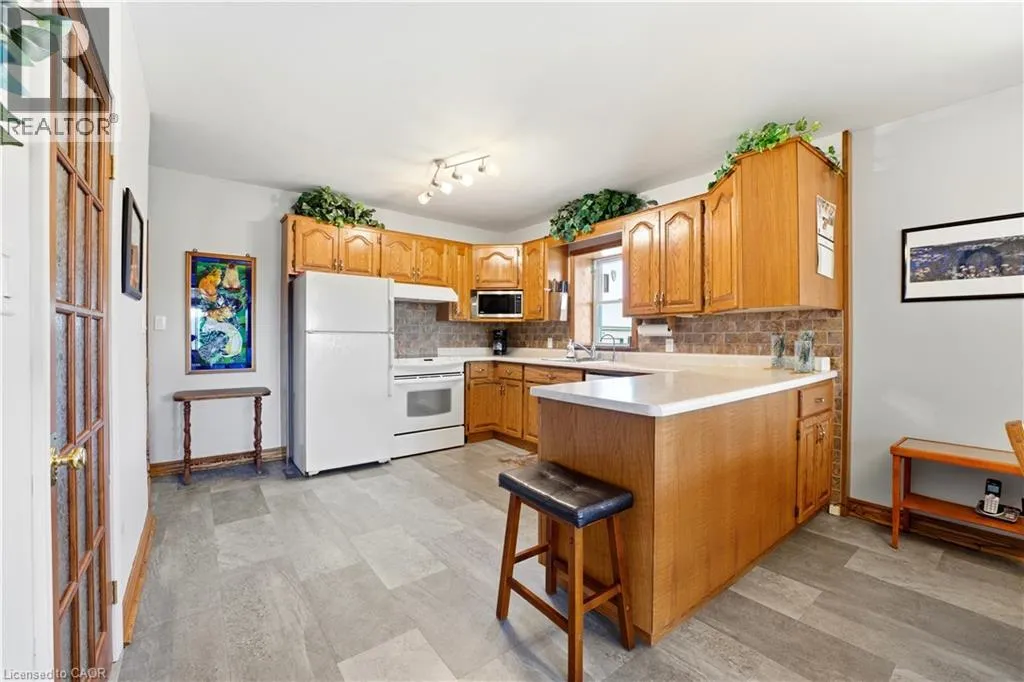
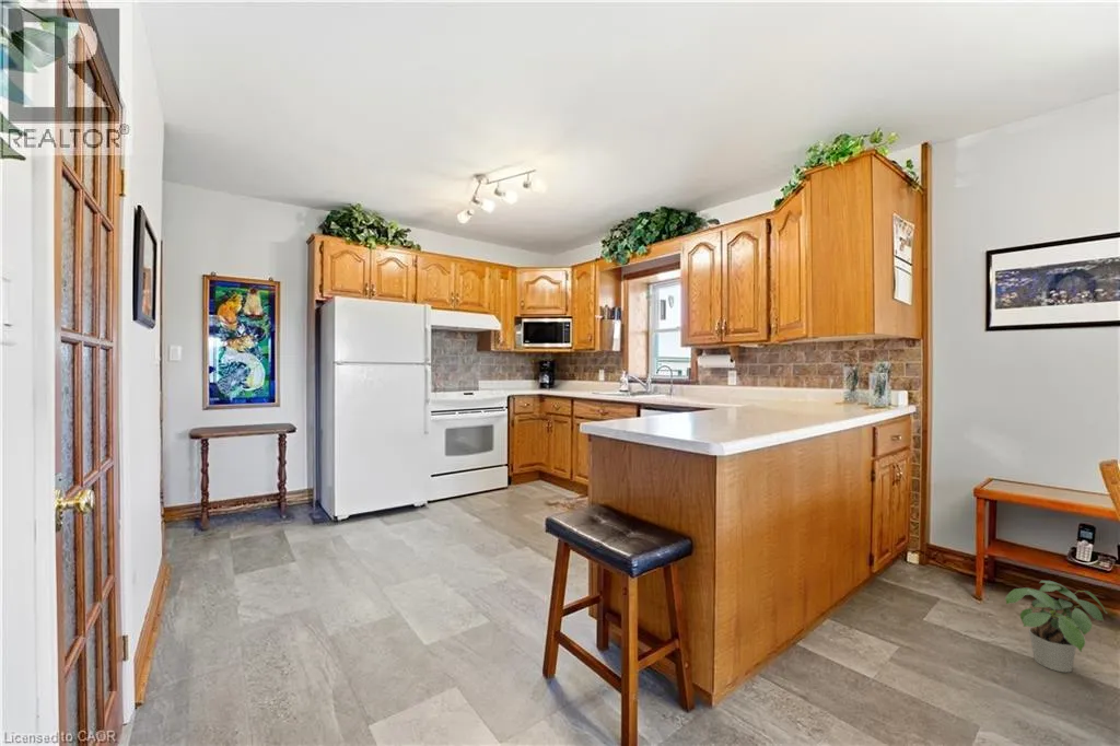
+ potted plant (1053, 627)
